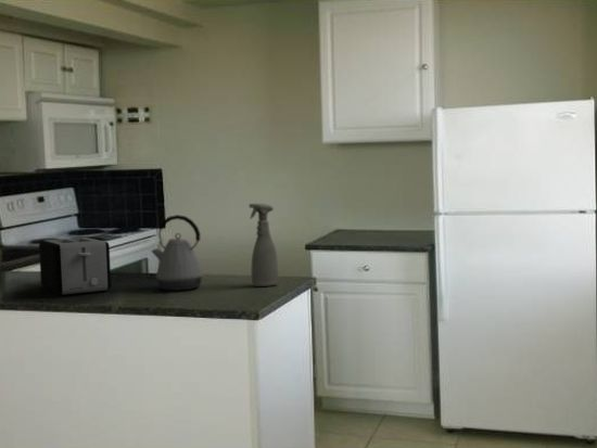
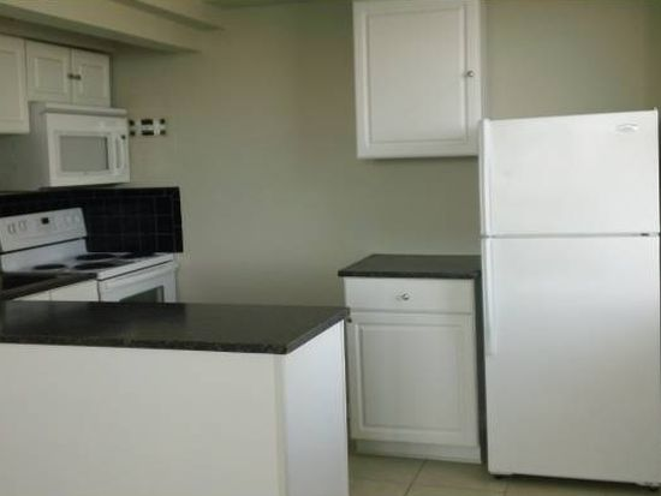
- toaster (74, 264)
- spray bottle (264, 244)
- kettle (177, 251)
